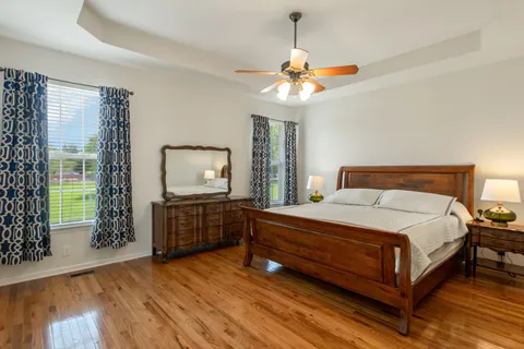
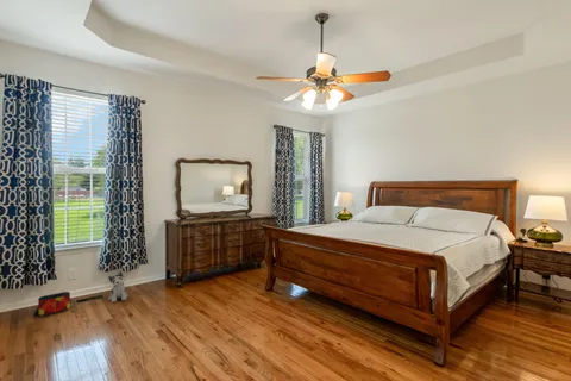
+ bag (52, 302)
+ plush toy (118, 283)
